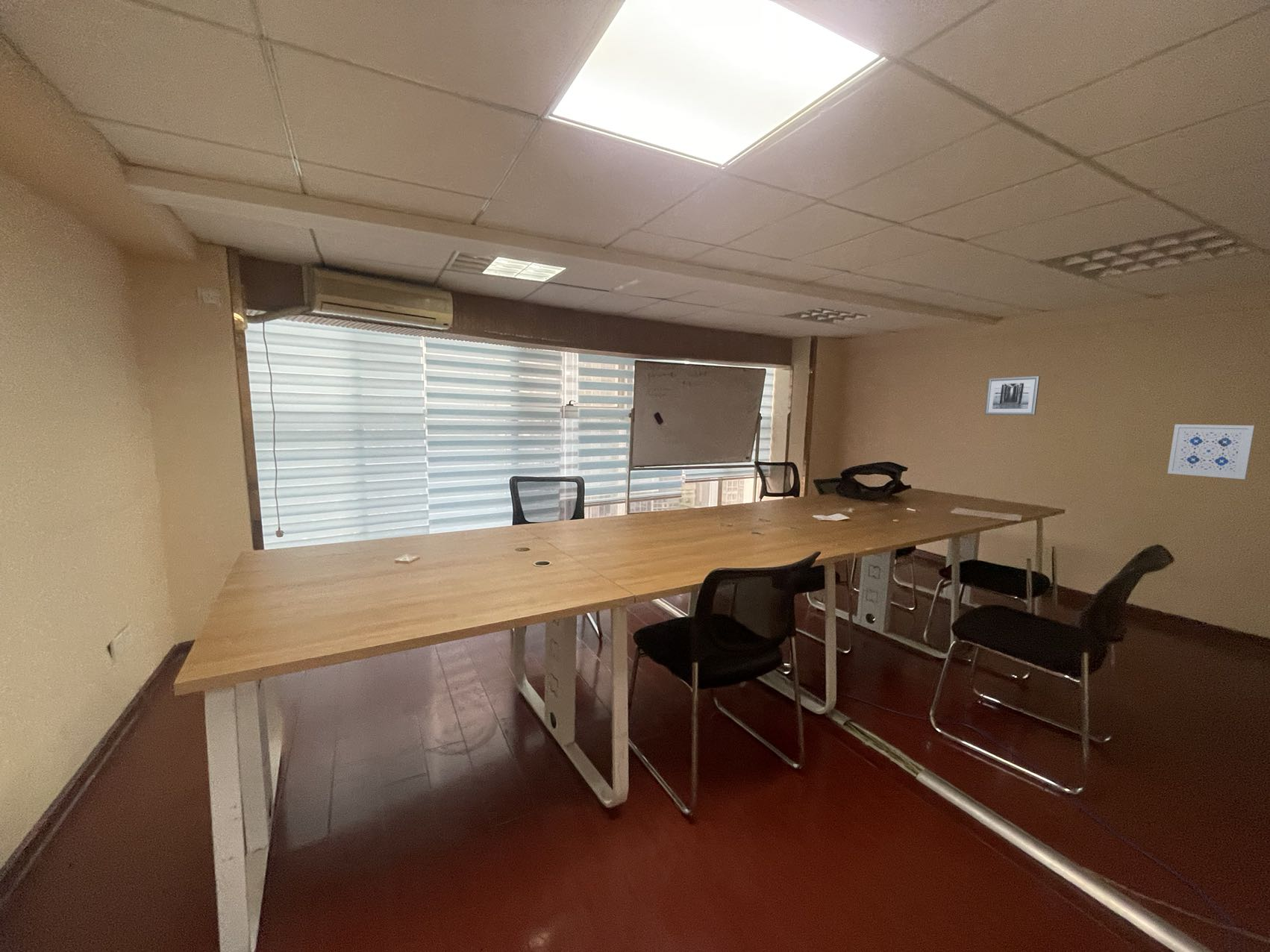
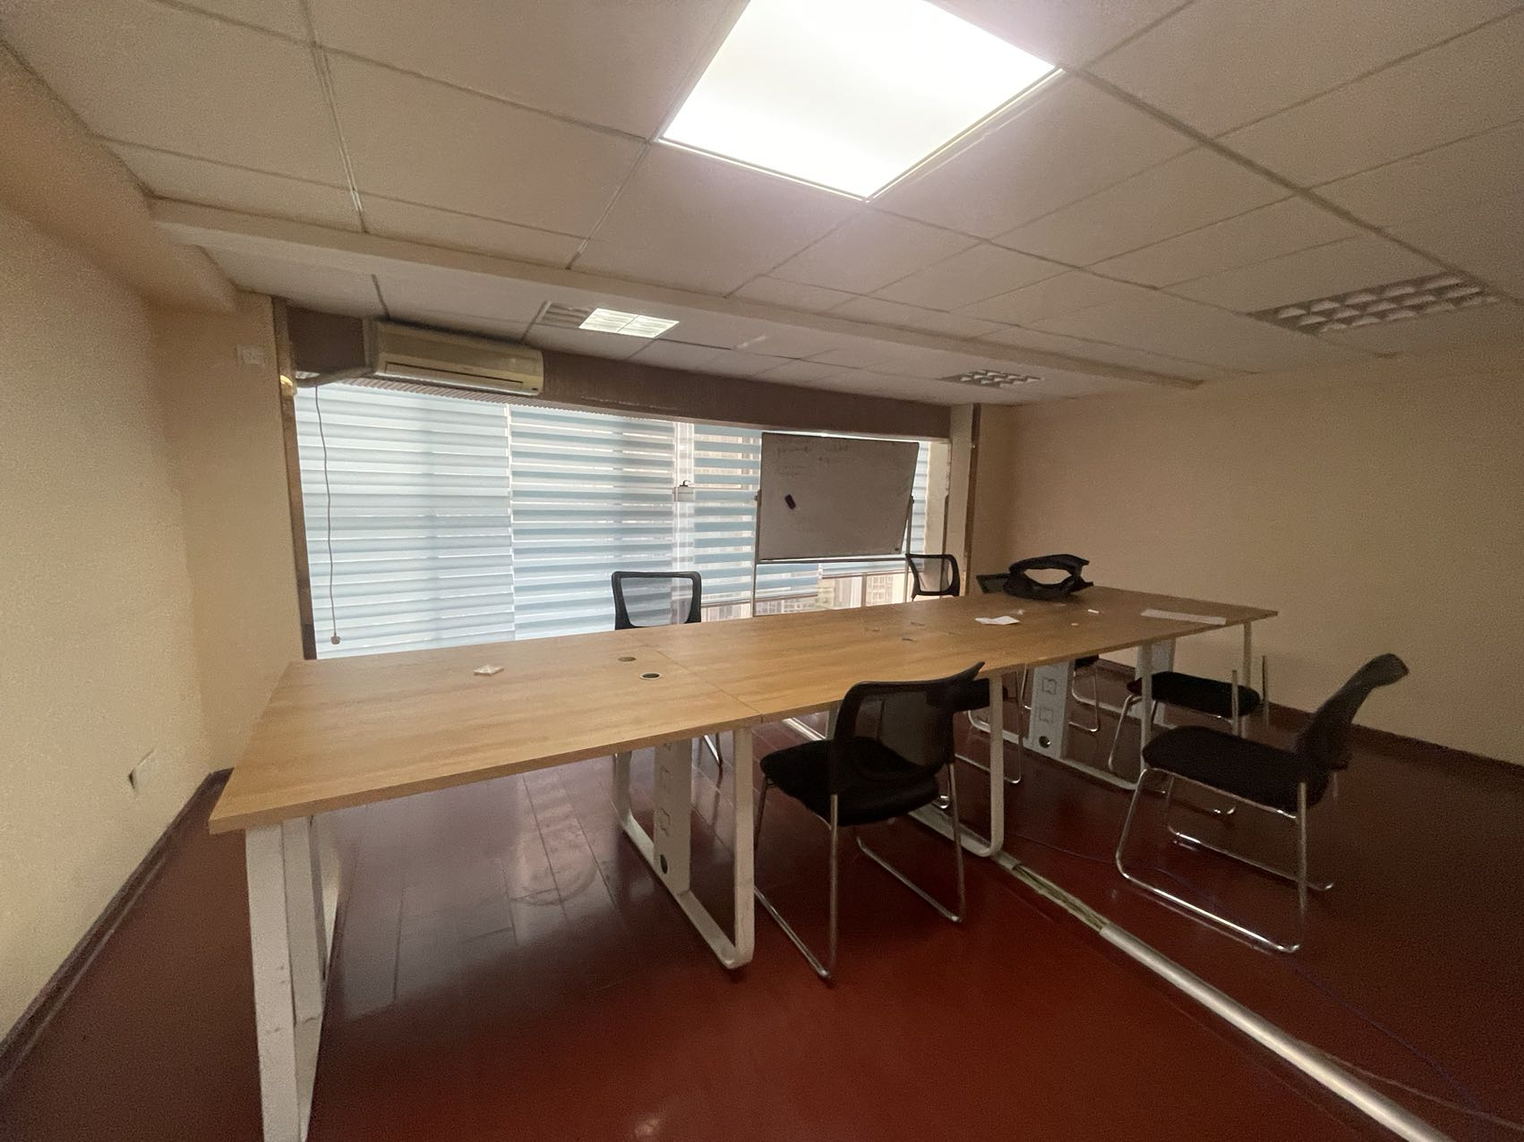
- wall art (1011, 396)
- wall art (1209, 451)
